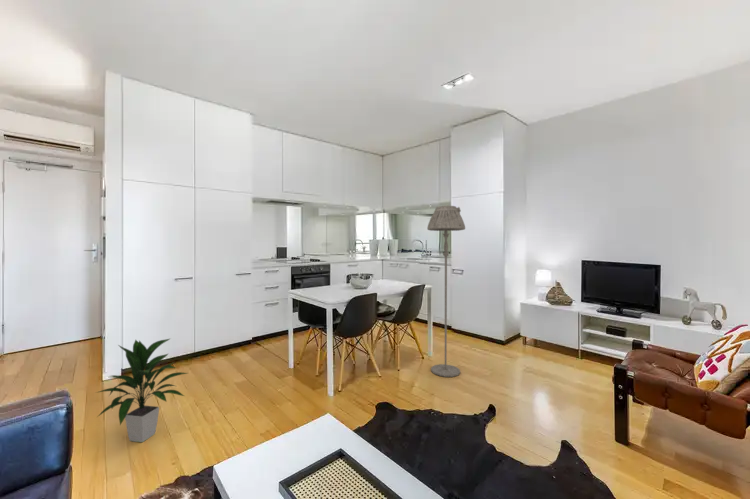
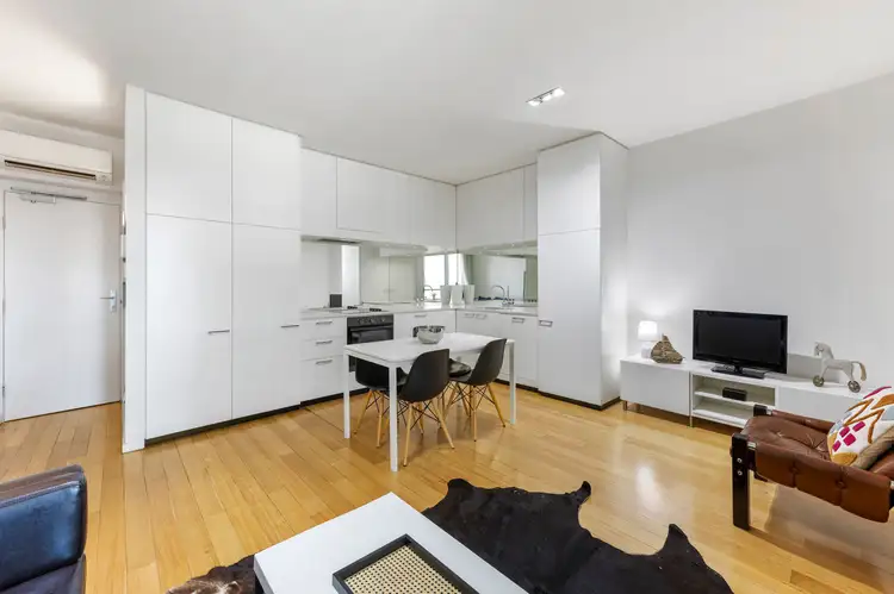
- floor lamp (445, 288)
- indoor plant (141, 386)
